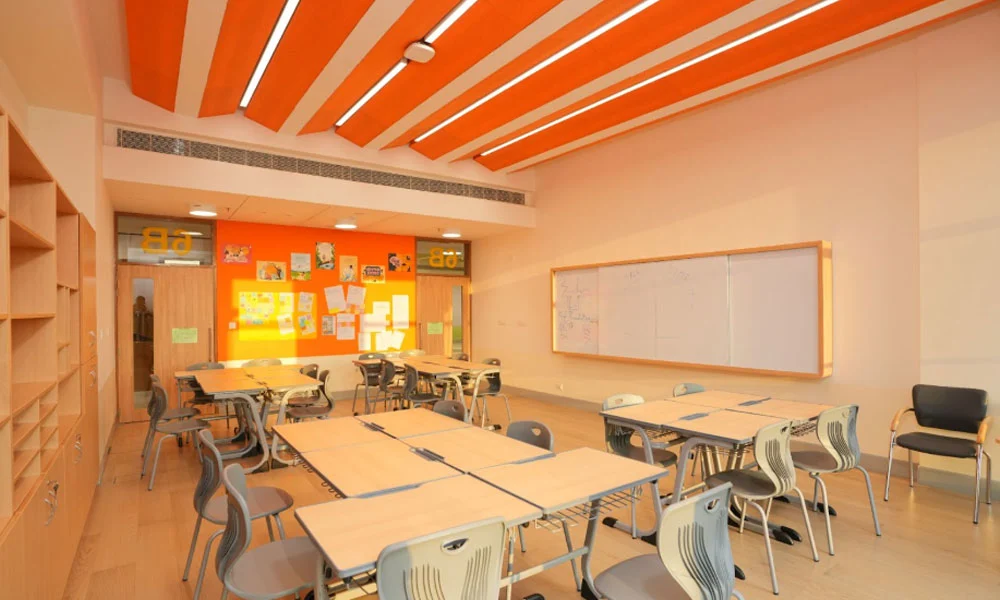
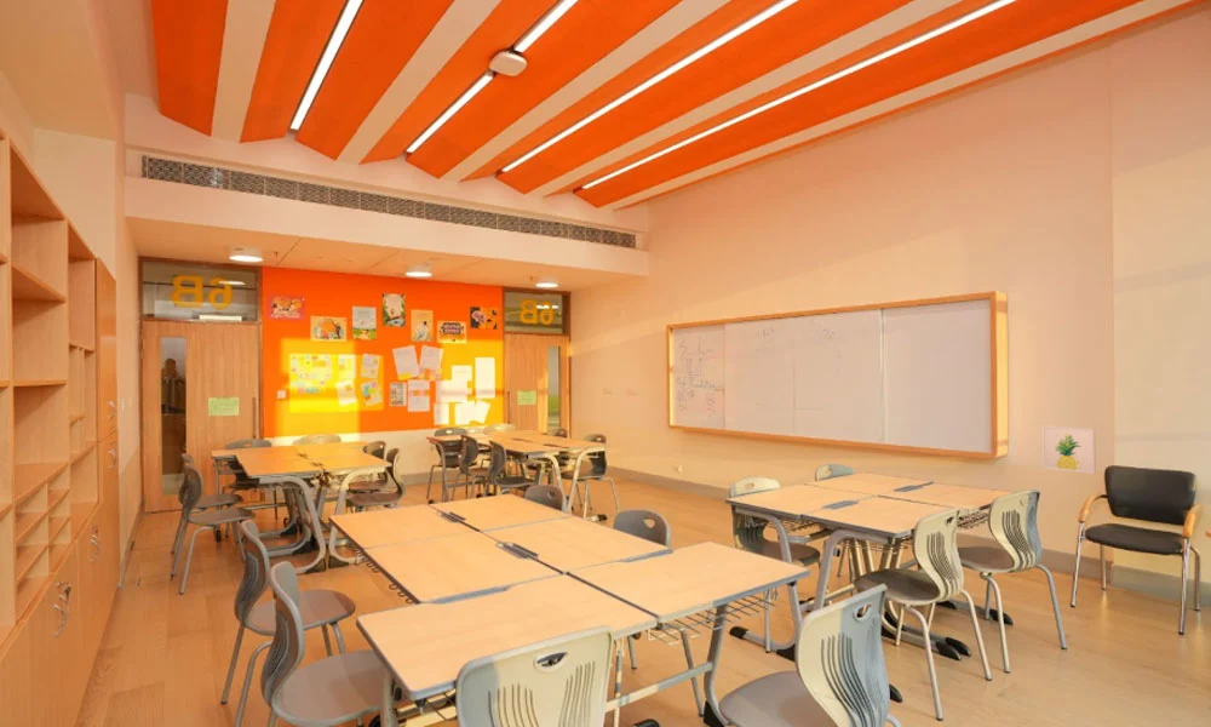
+ wall art (1068, 448)
